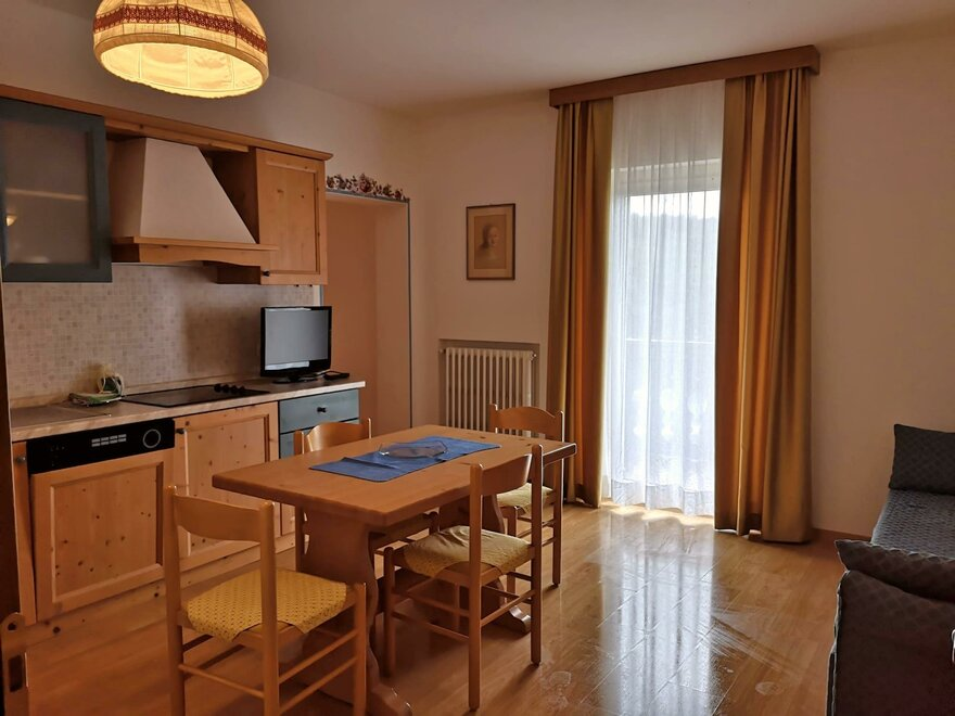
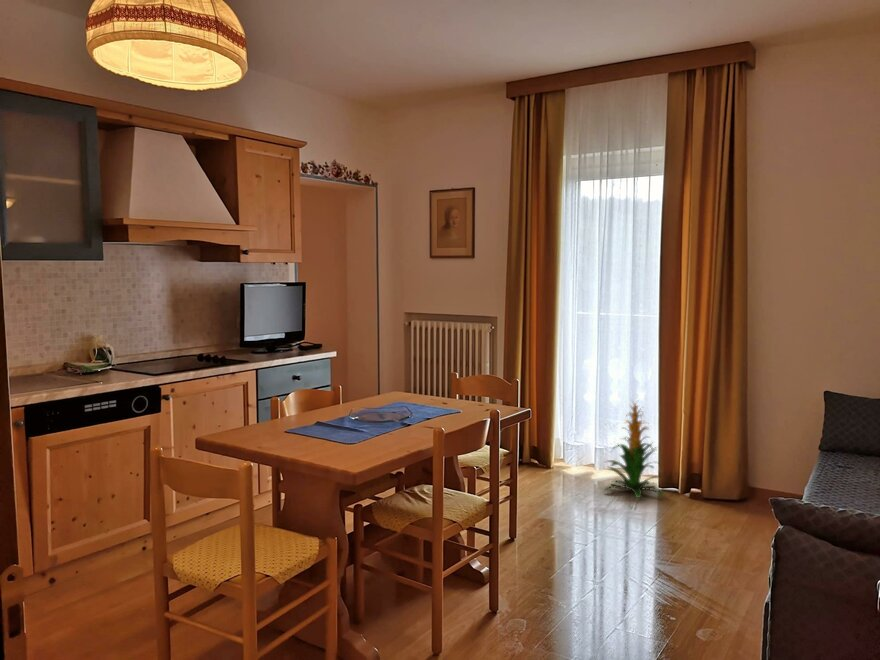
+ indoor plant (635, 445)
